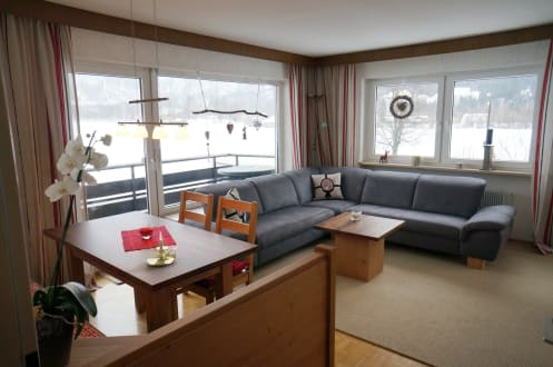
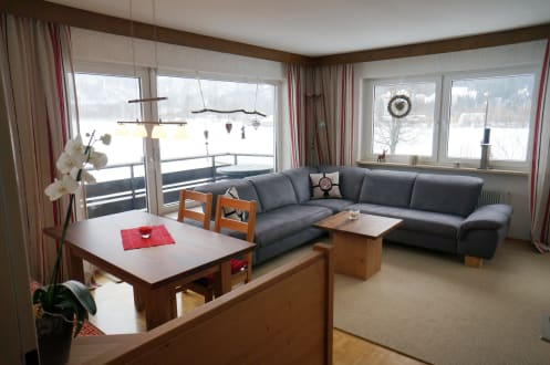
- candle holder (162, 246)
